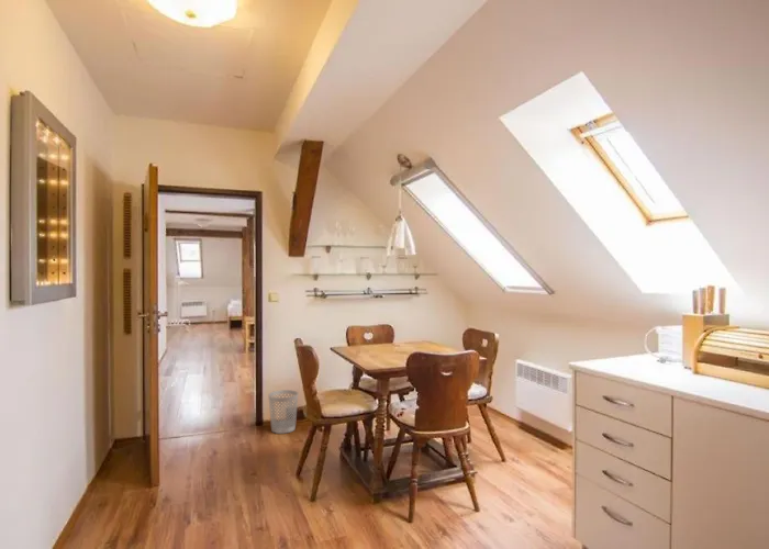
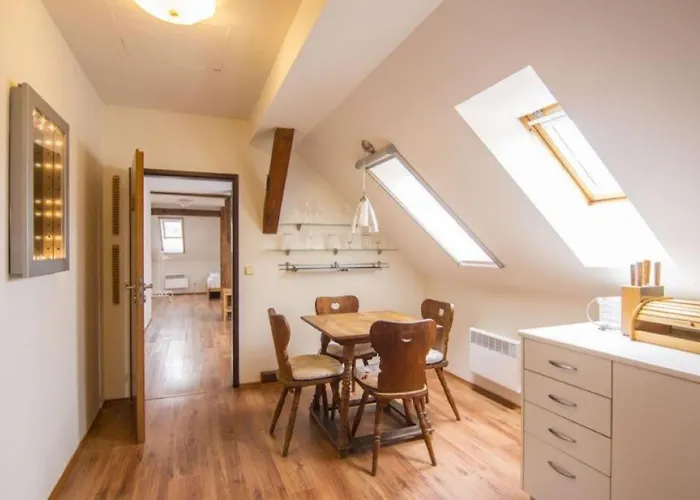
- wastebasket (283, 411)
